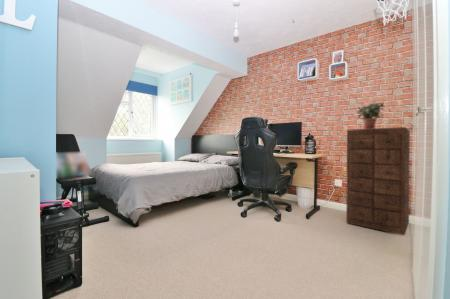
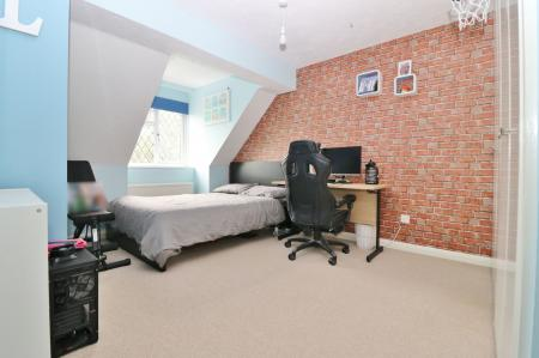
- dresser (377, 176)
- potted plant (369, 116)
